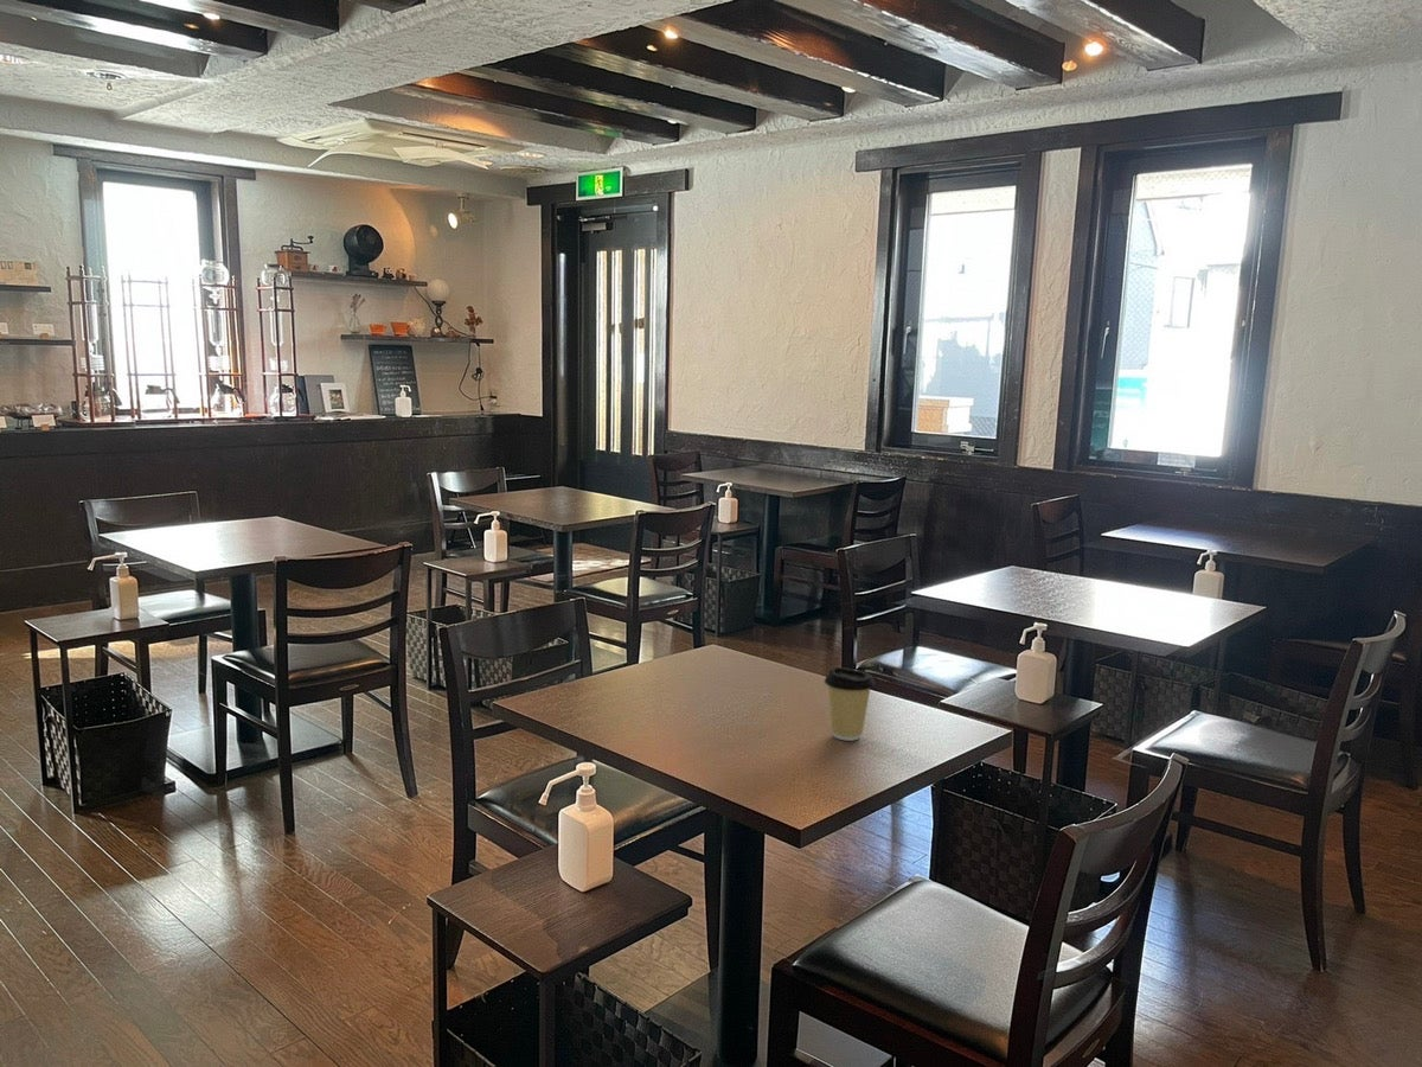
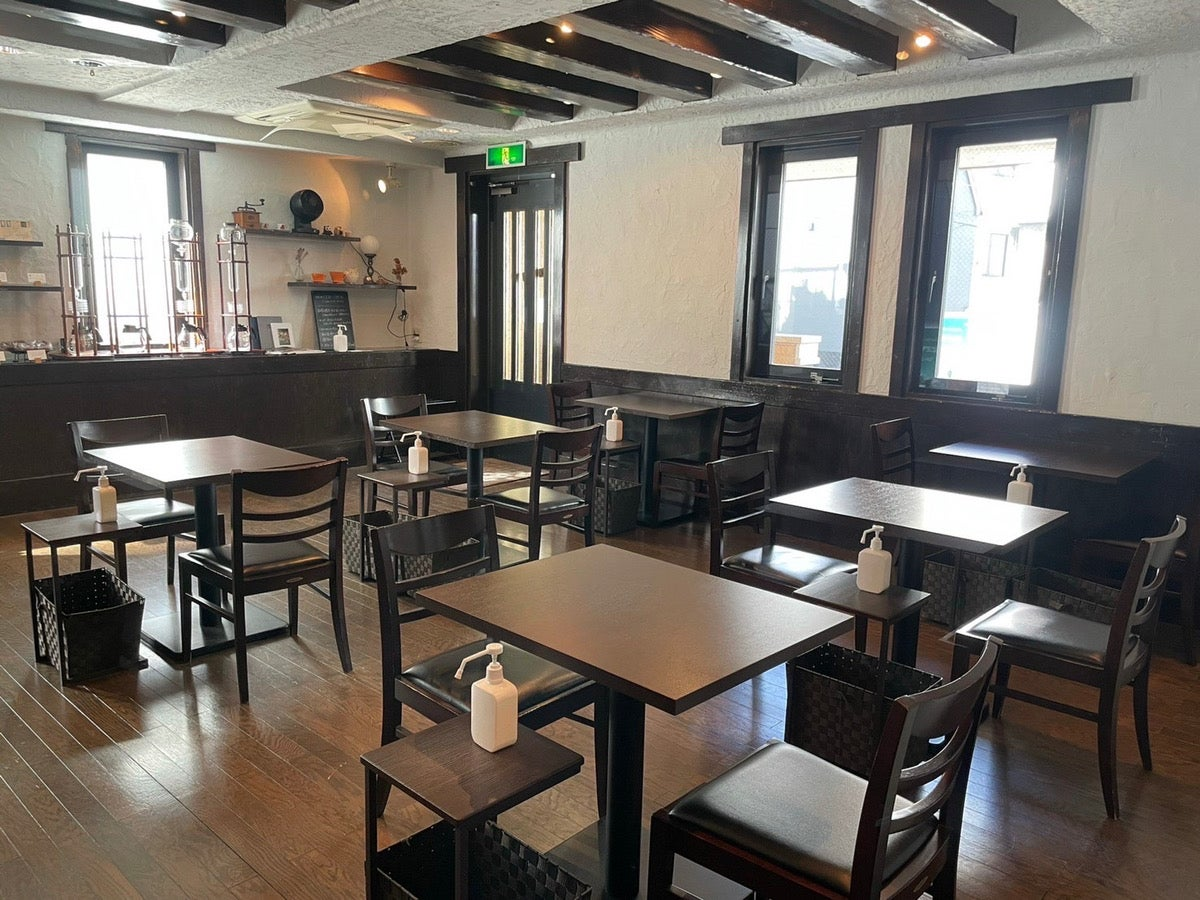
- coffee cup (847, 703)
